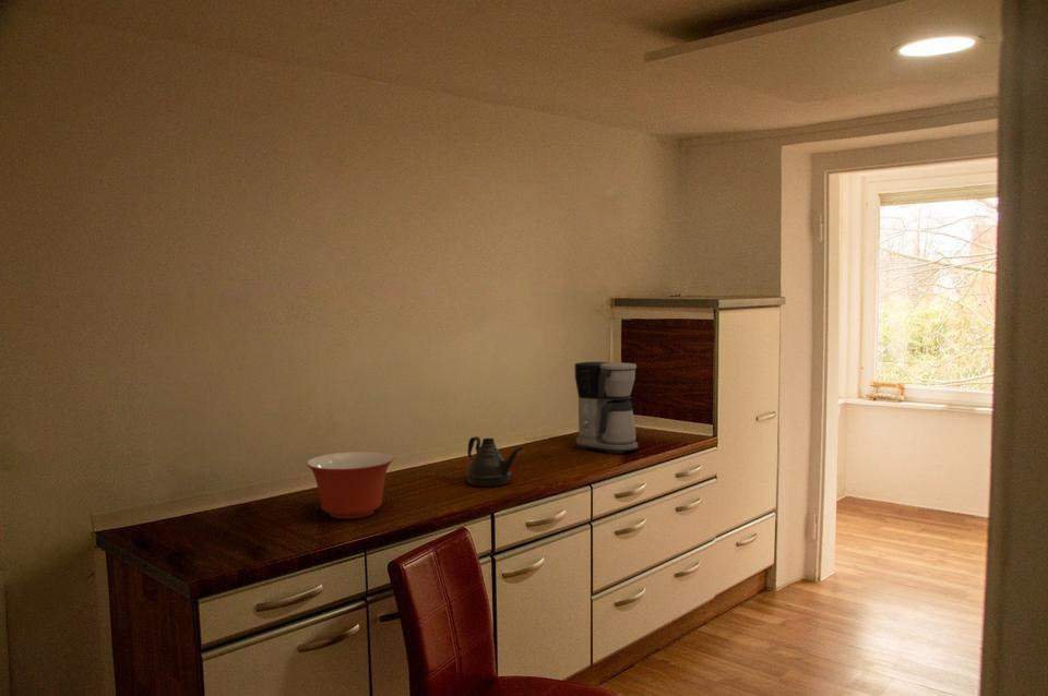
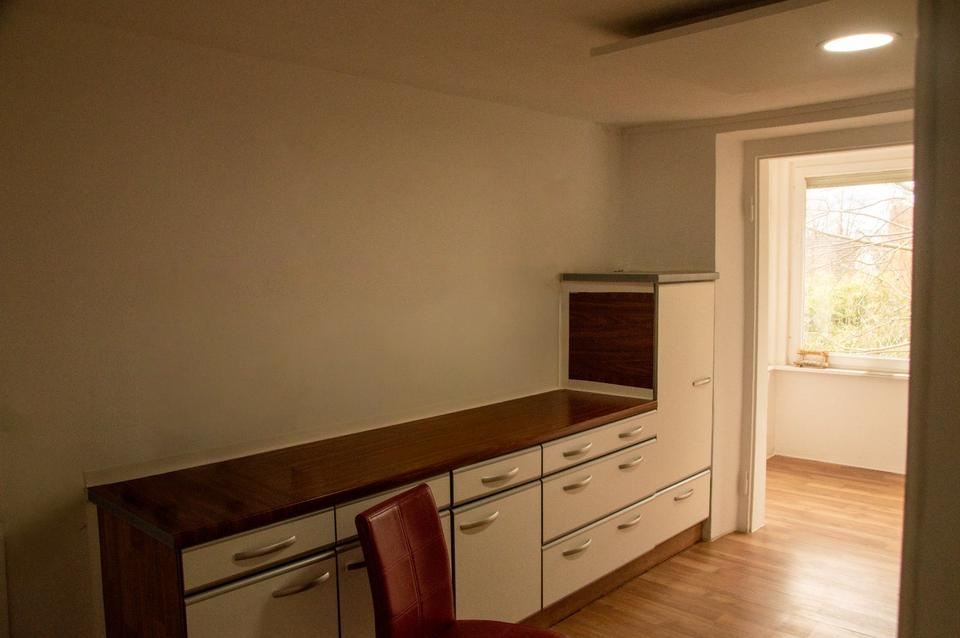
- coffee maker (603, 406)
- mixing bowl (350, 485)
- teapot (495, 461)
